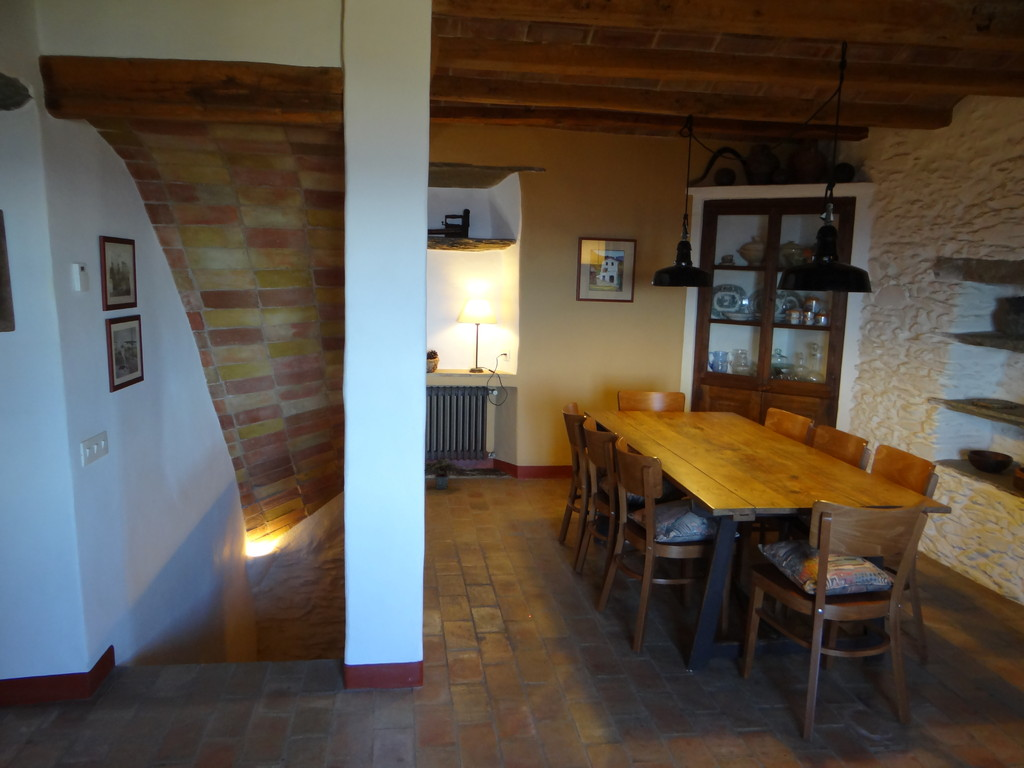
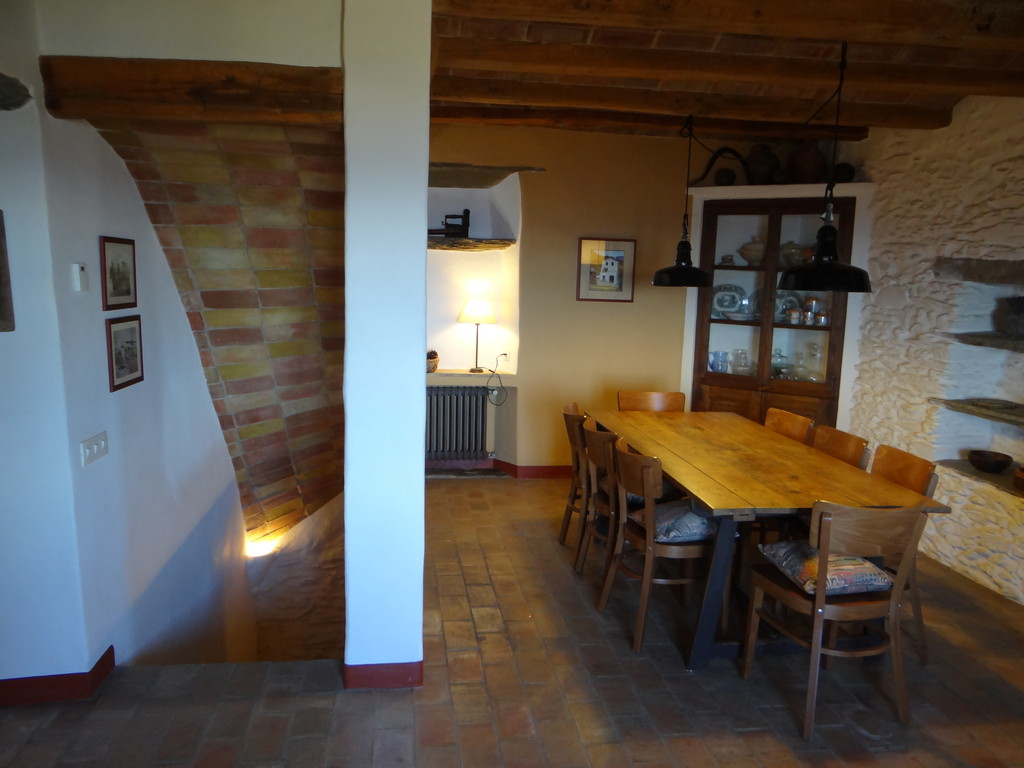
- potted plant (441, 473)
